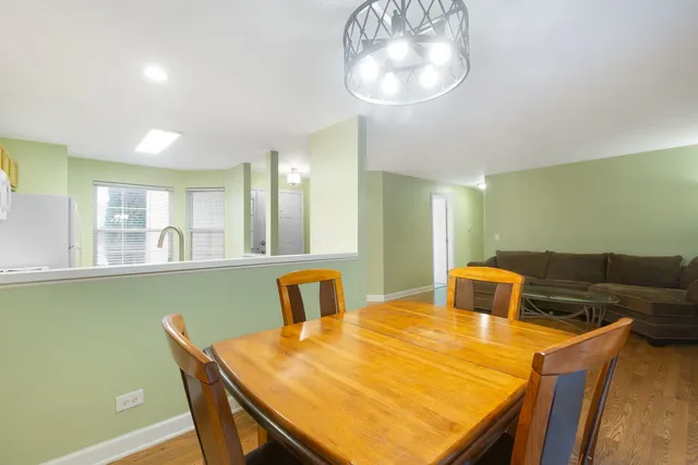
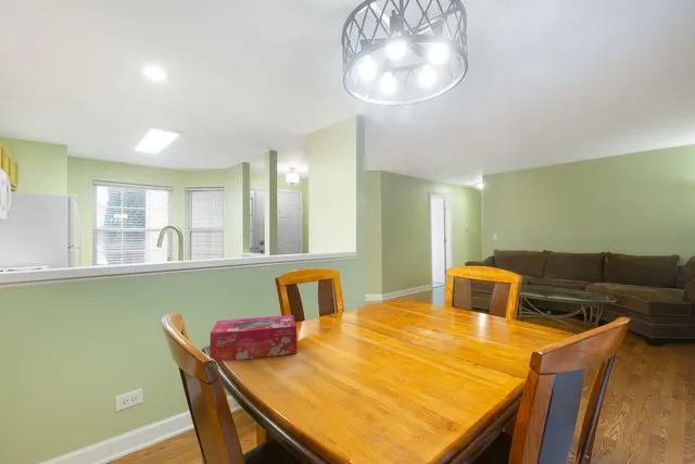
+ tissue box (255, 336)
